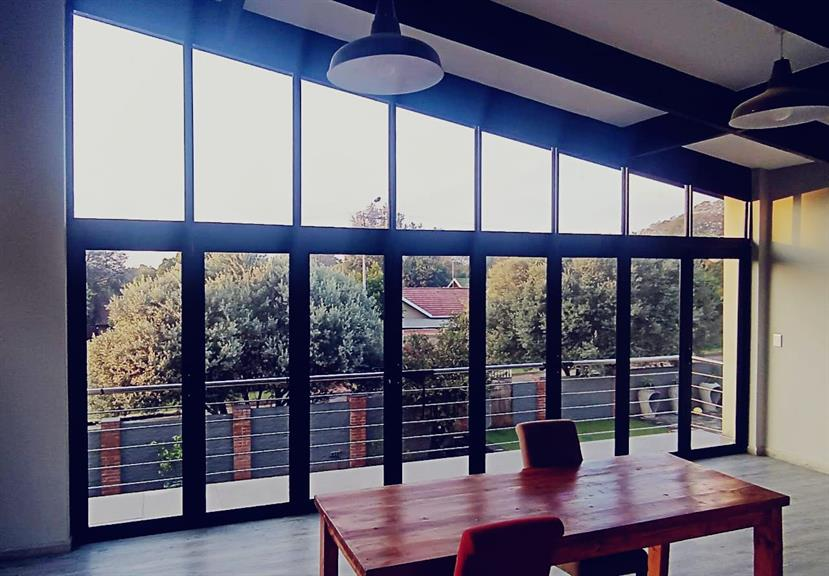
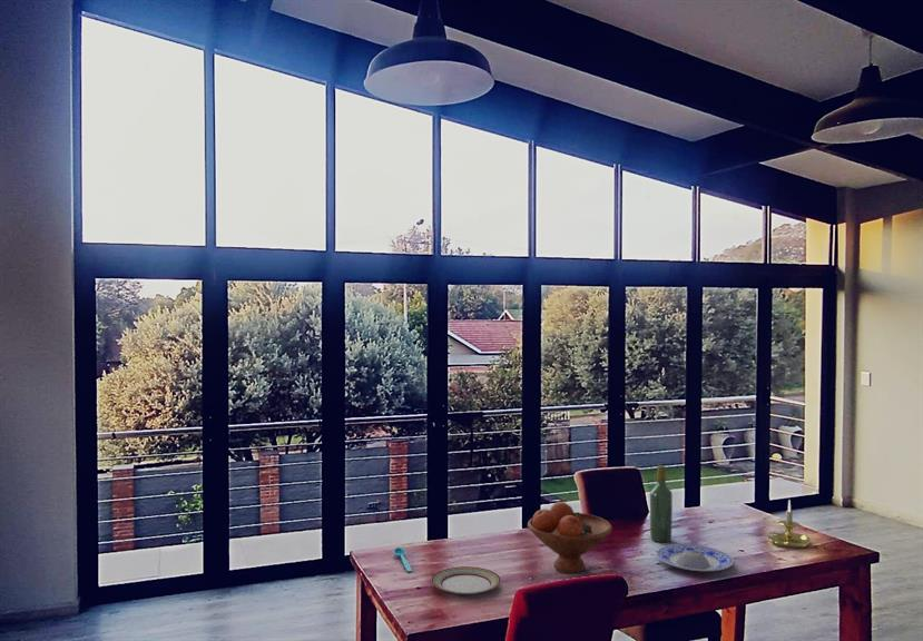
+ wine bottle (660, 502)
+ plate (694, 556)
+ fruit bowl (569, 536)
+ spoon (403, 559)
+ candle holder (786, 522)
+ plate (465, 582)
